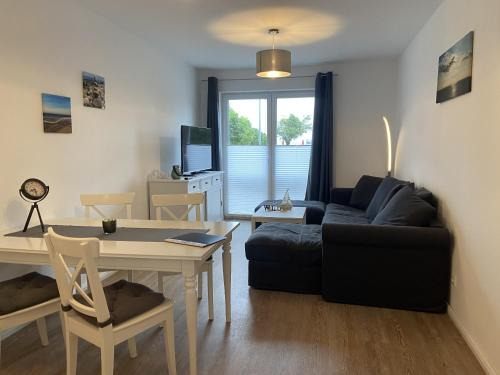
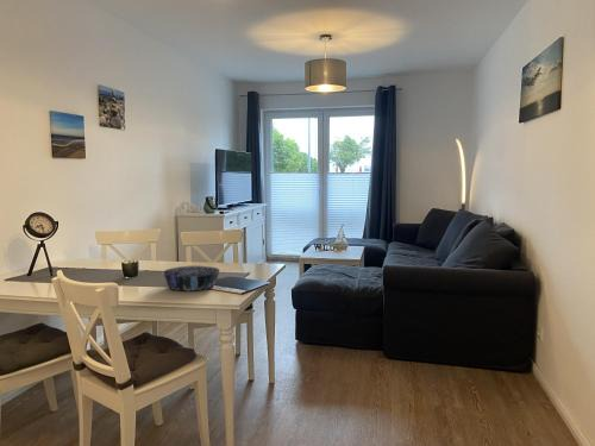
+ decorative bowl (192, 278)
